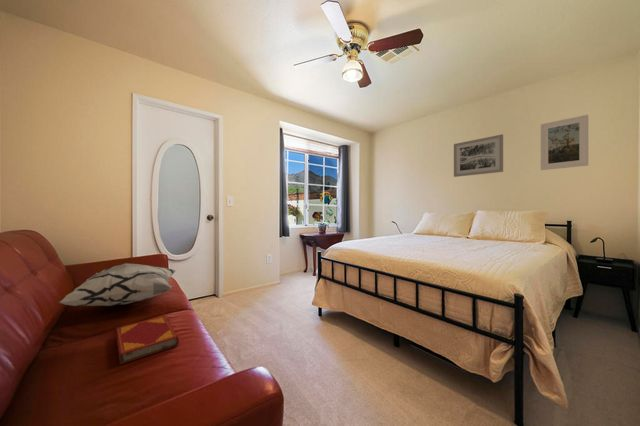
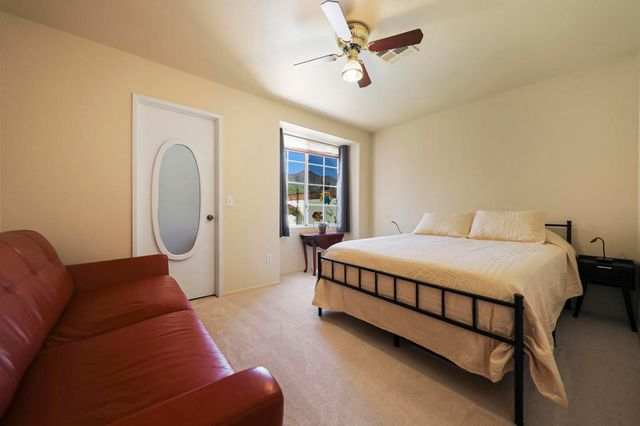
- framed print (563, 143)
- hardback book (146, 336)
- wall art (476, 157)
- decorative pillow (129, 283)
